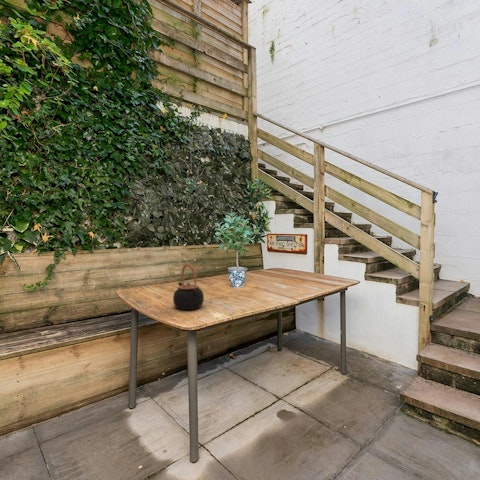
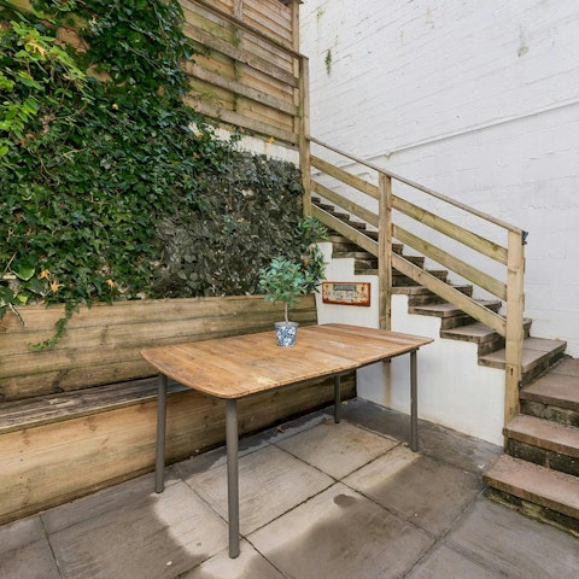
- teapot (187, 284)
